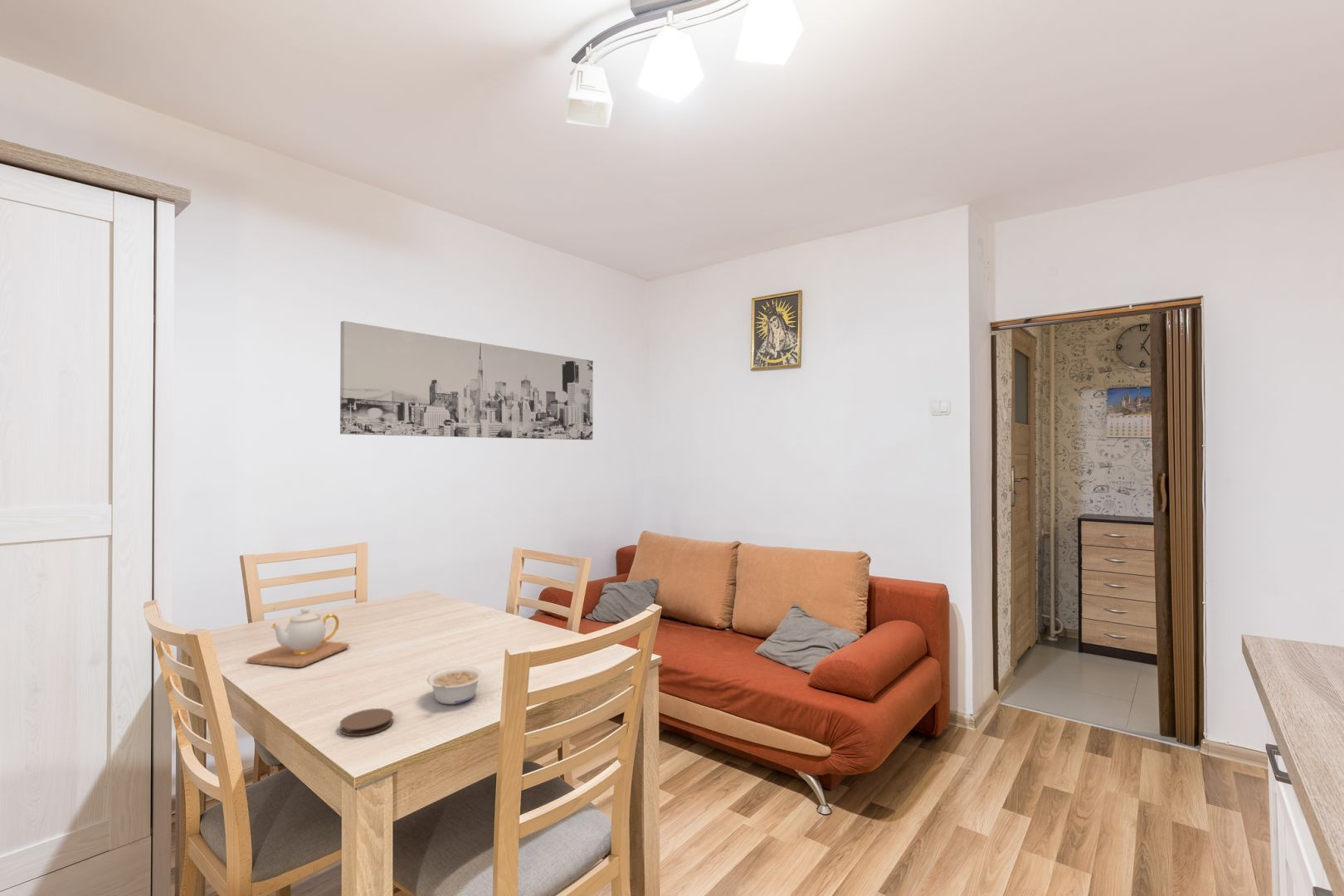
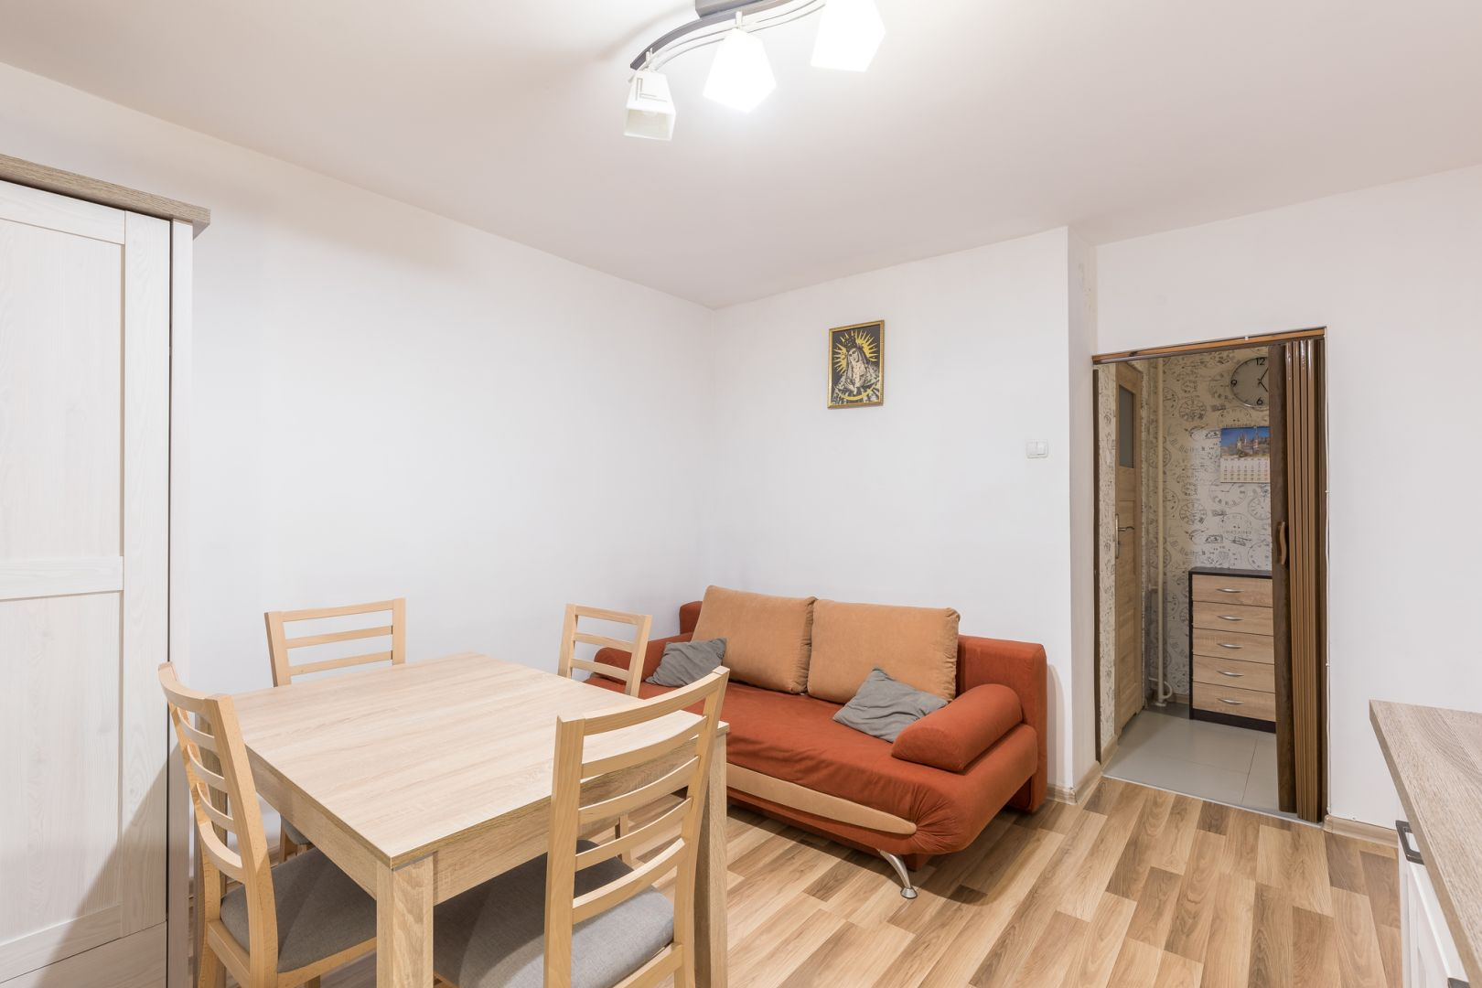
- teapot (299, 631)
- wall art (488, 391)
- coaster (367, 722)
- legume (455, 684)
